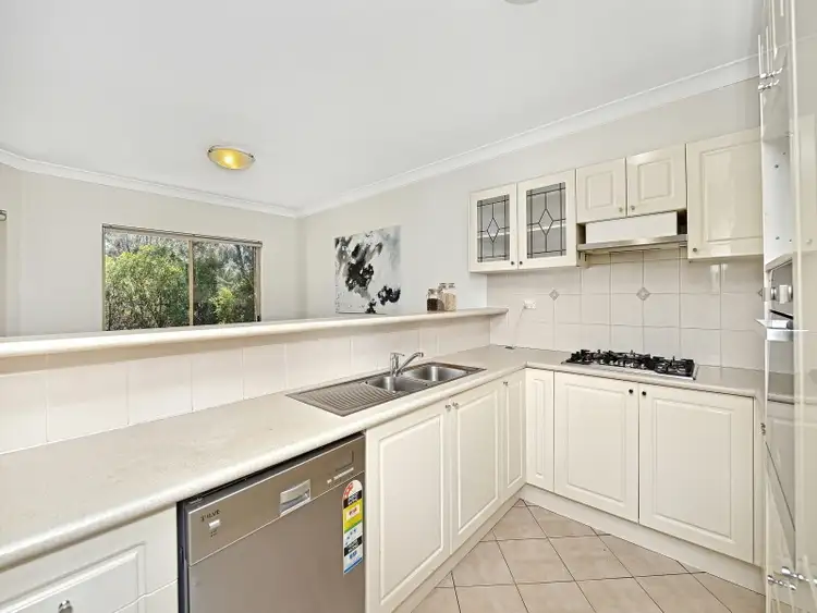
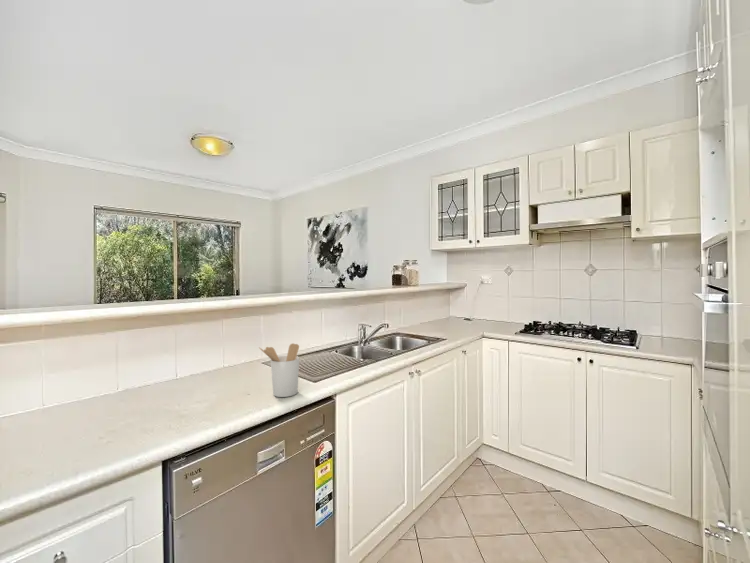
+ utensil holder (279, 369)
